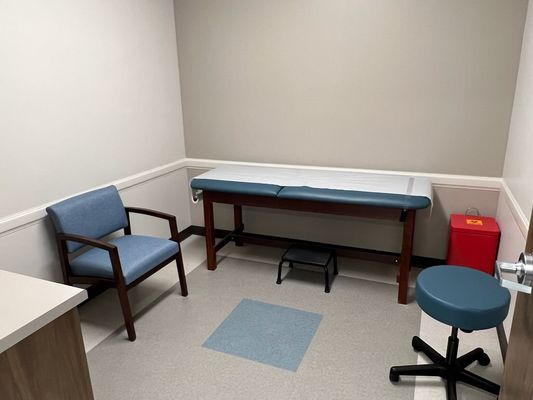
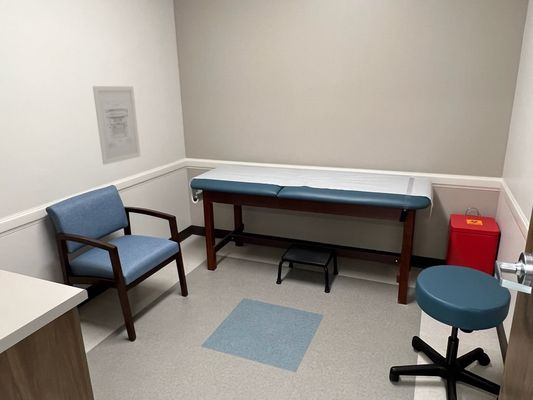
+ wall art (118, 124)
